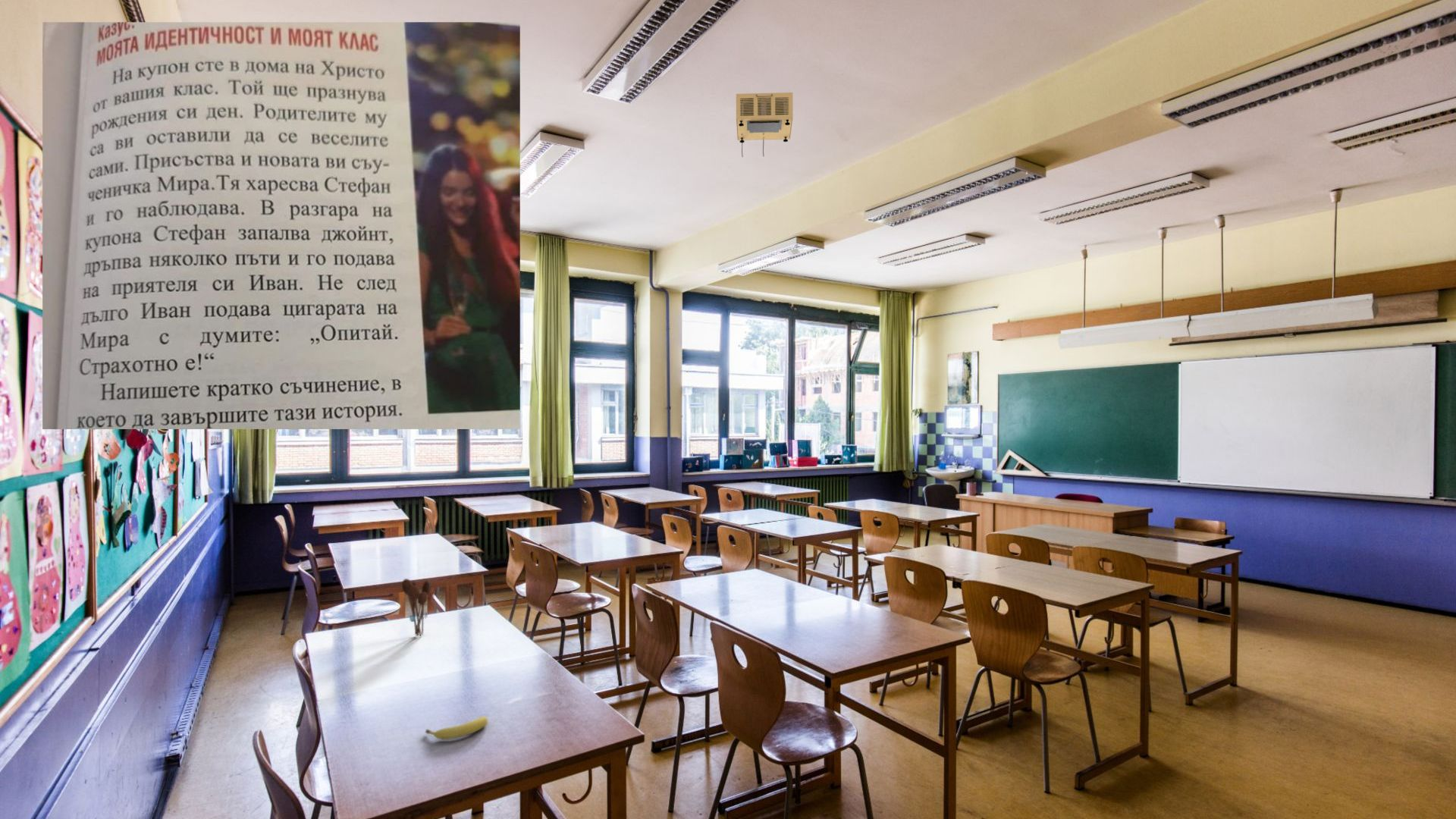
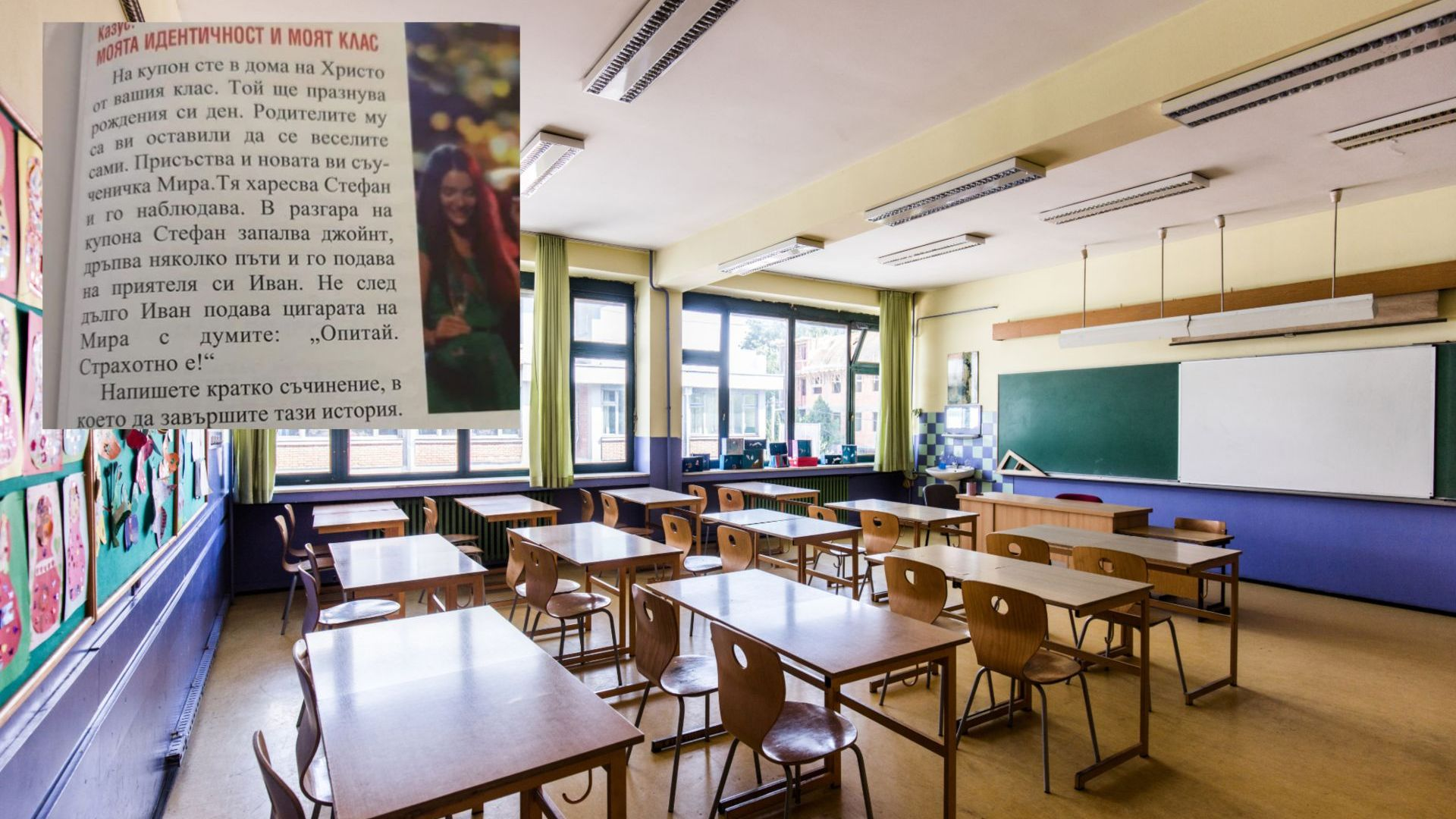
- fruit (458, 726)
- utensil holder (416, 606)
- projector (764, 121)
